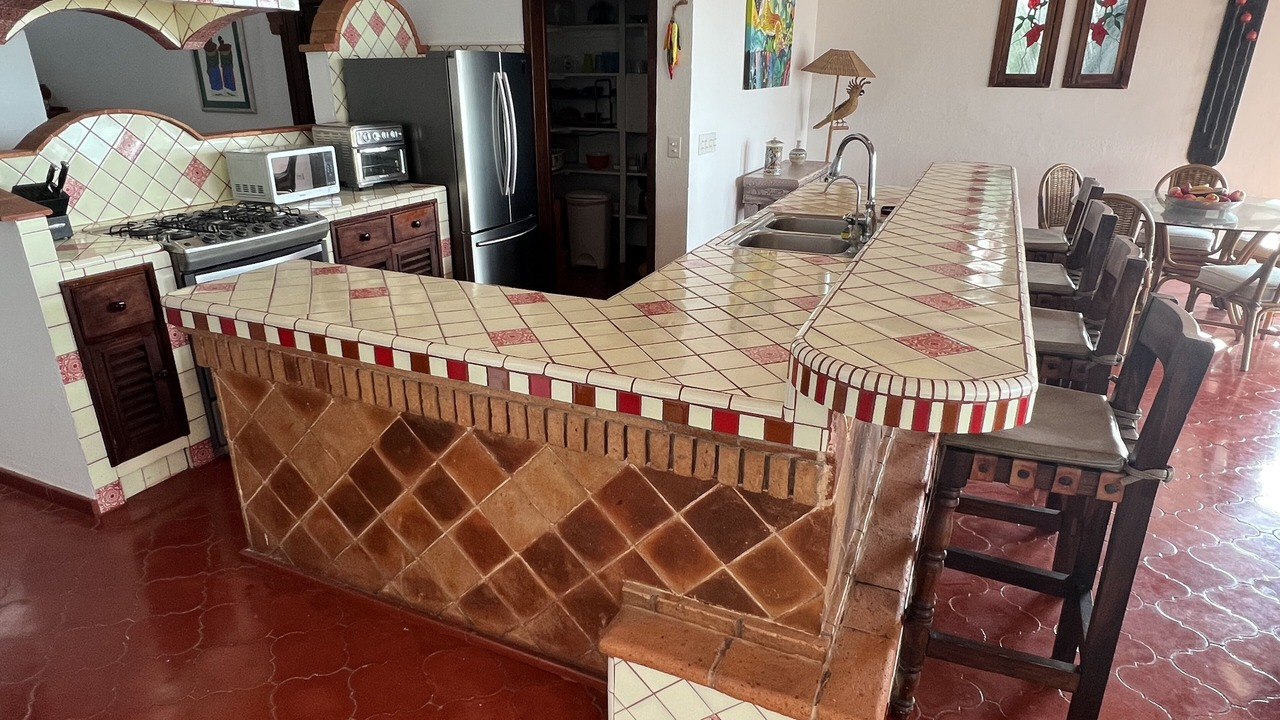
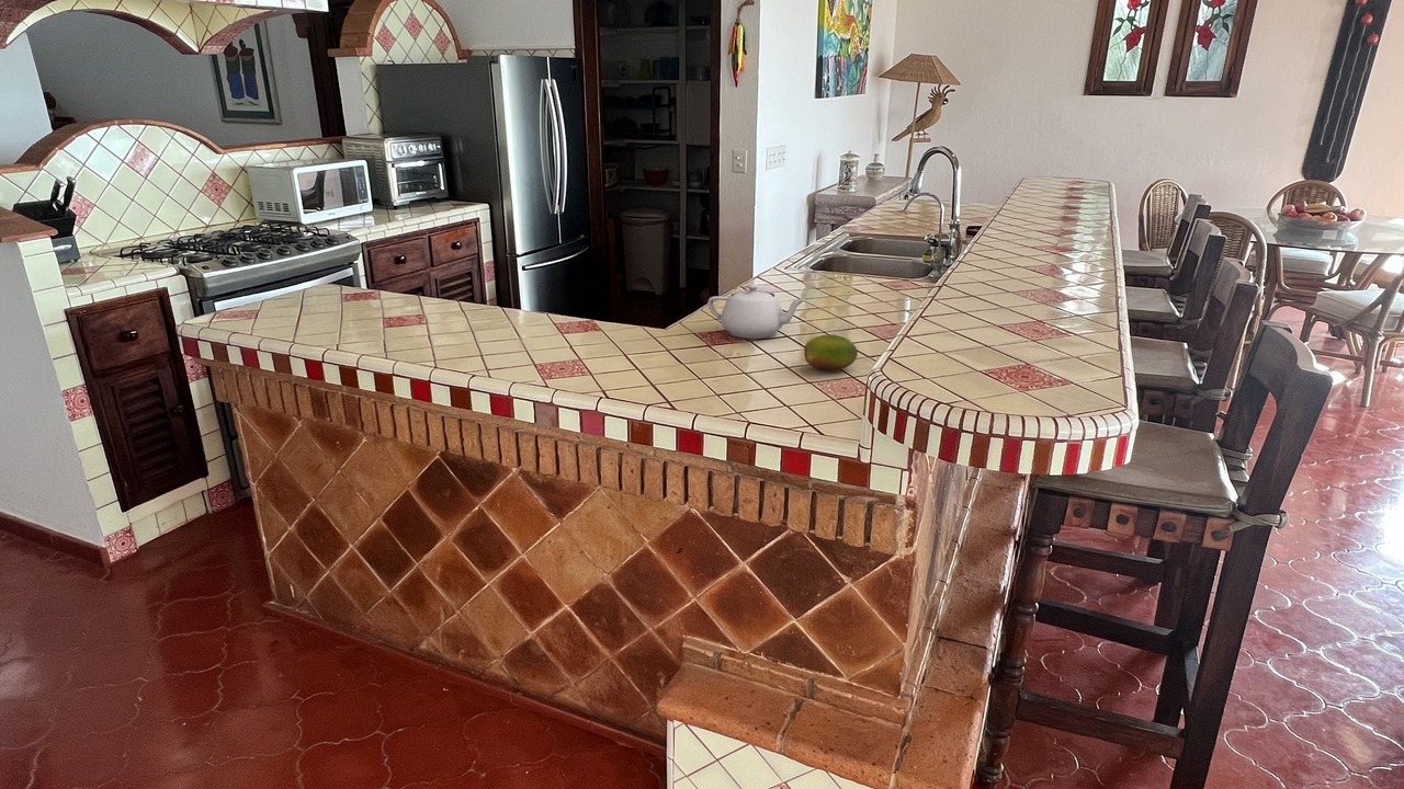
+ fruit (830, 352)
+ teapot (755, 309)
